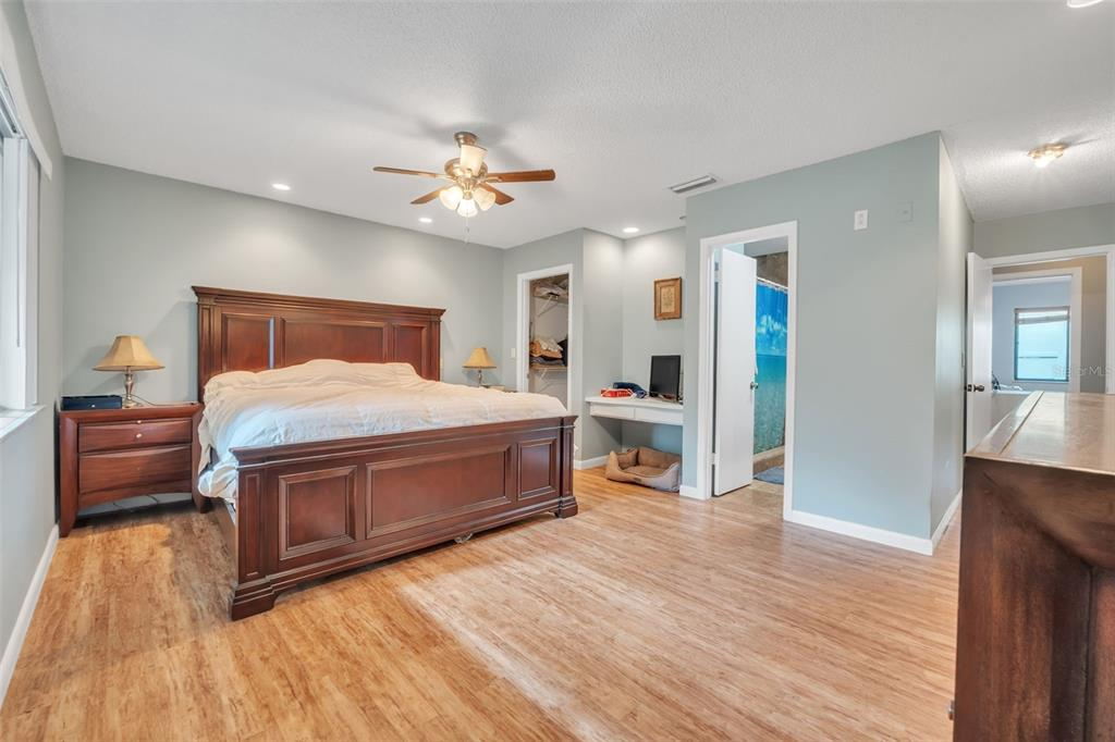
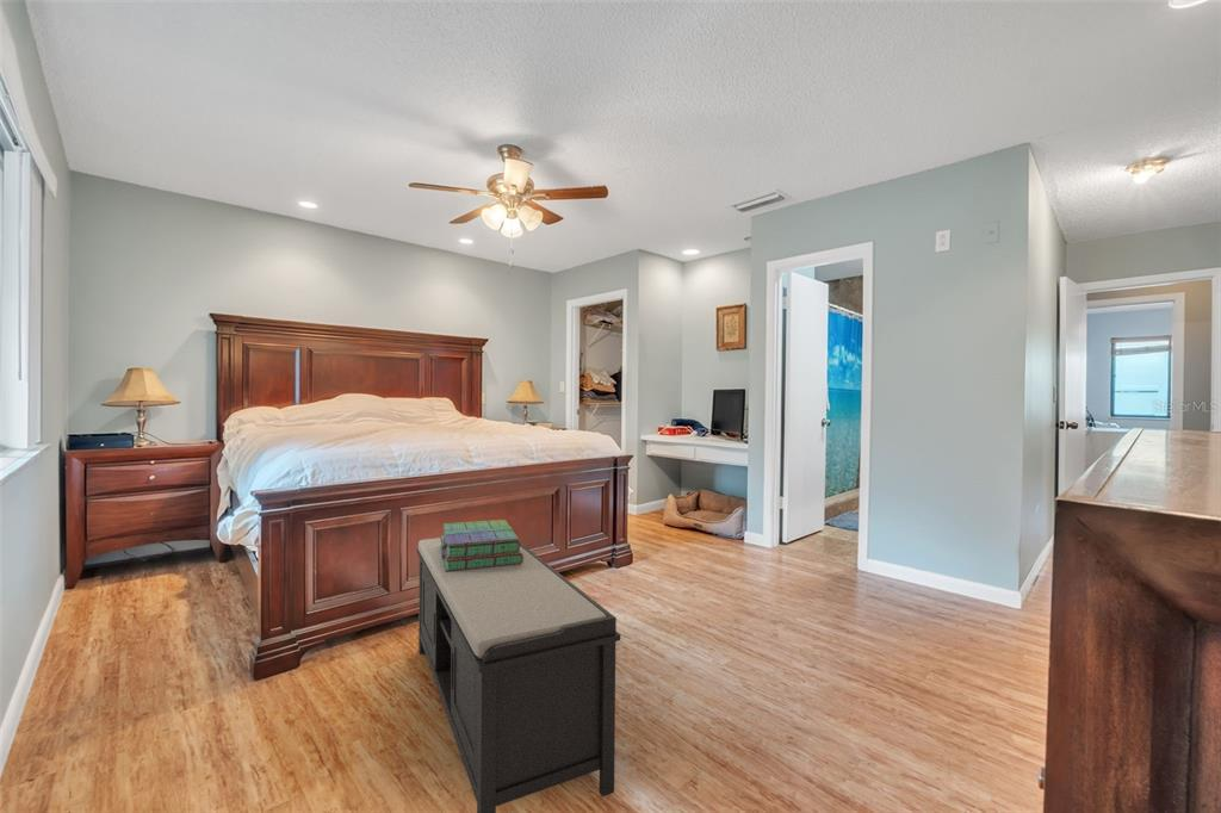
+ bench (495, 638)
+ stack of books (479, 541)
